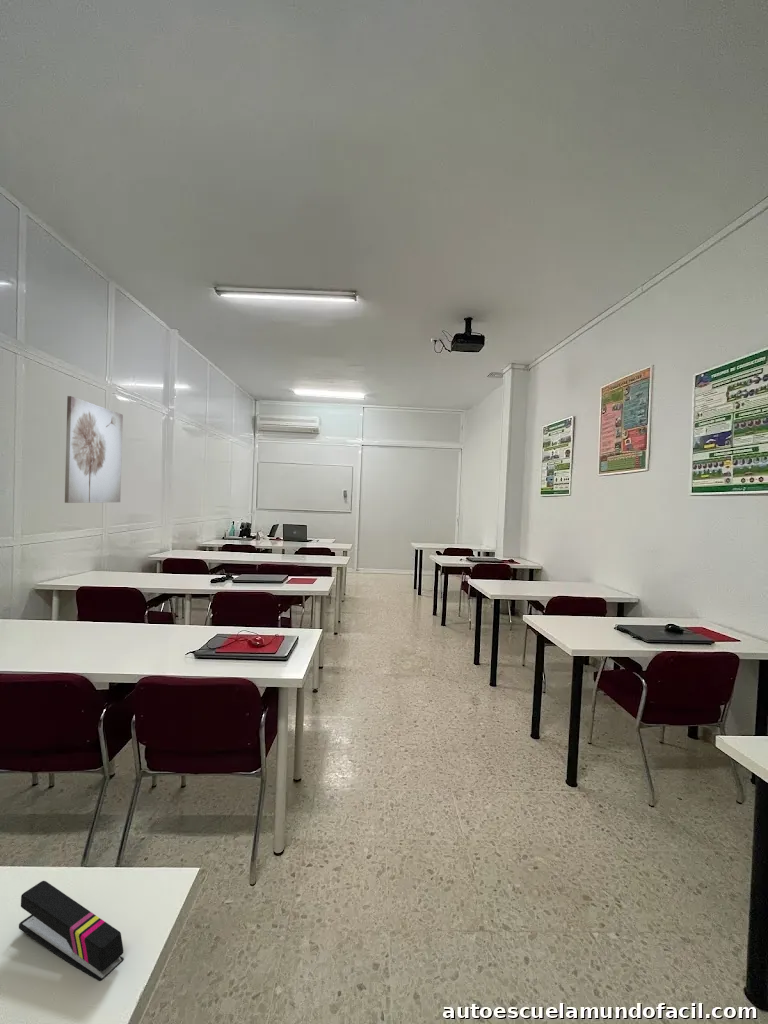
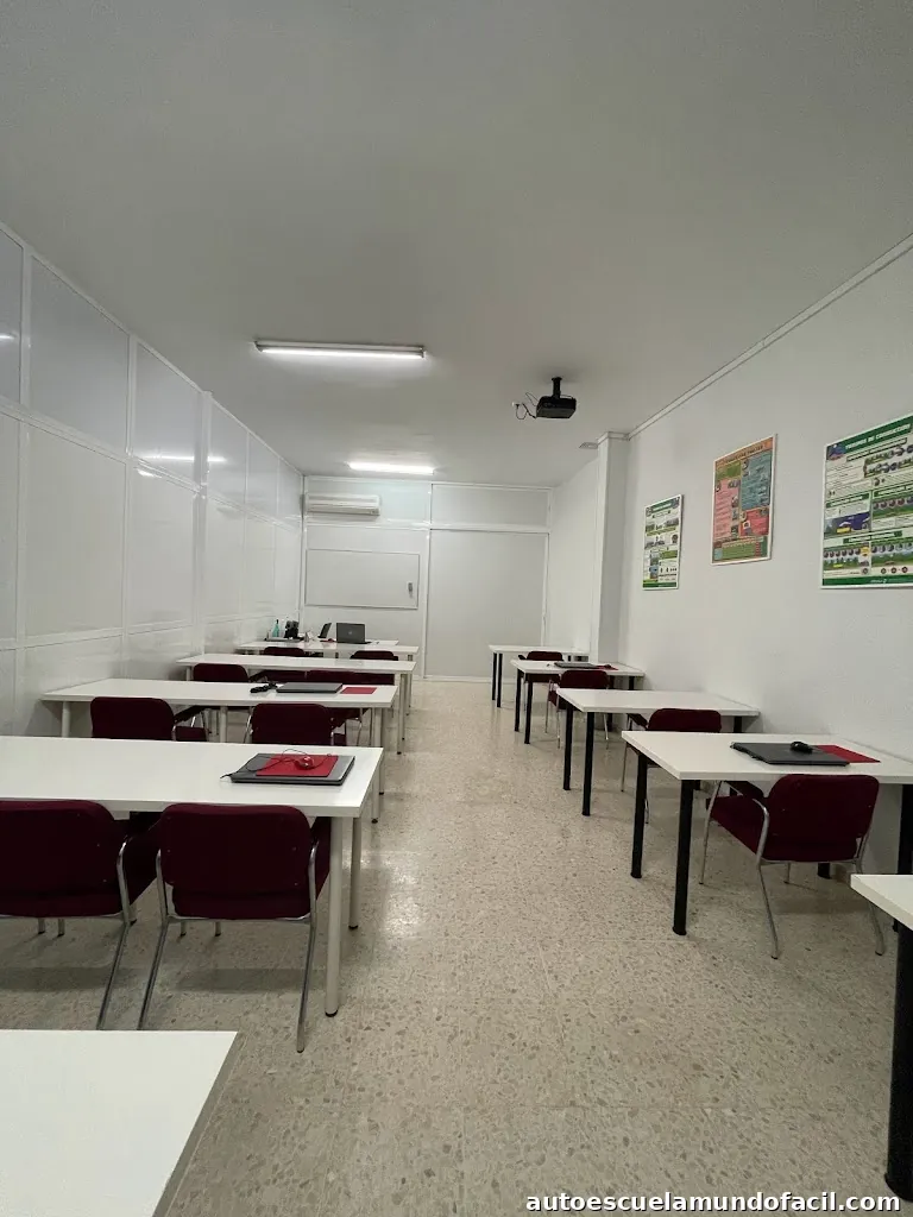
- wall art (96, 454)
- stapler (70, 927)
